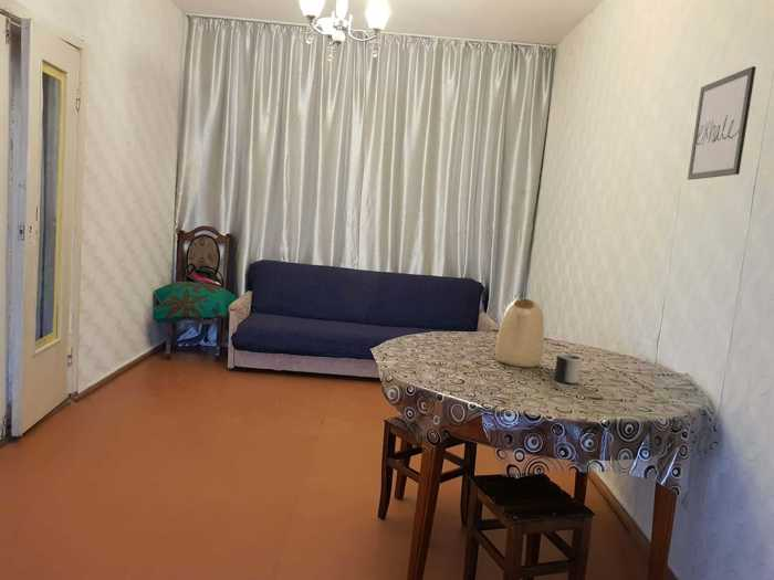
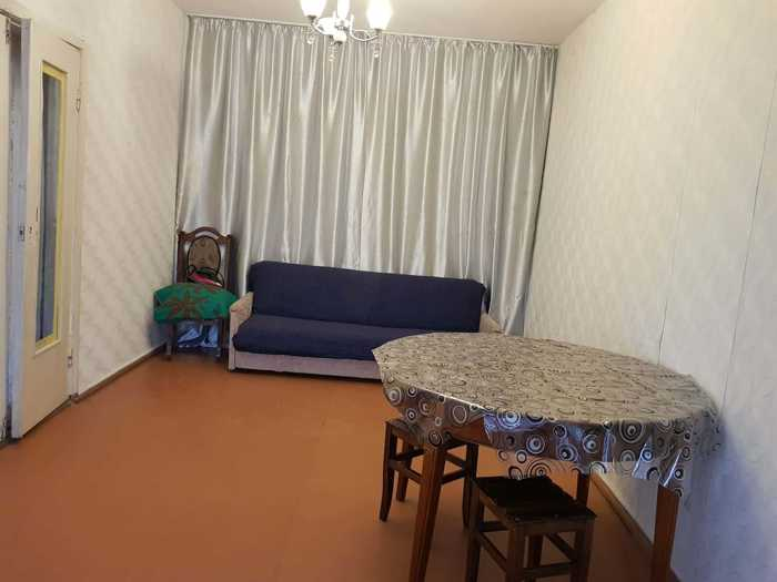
- kettle (522, 330)
- wall art (719, 127)
- mug (568, 367)
